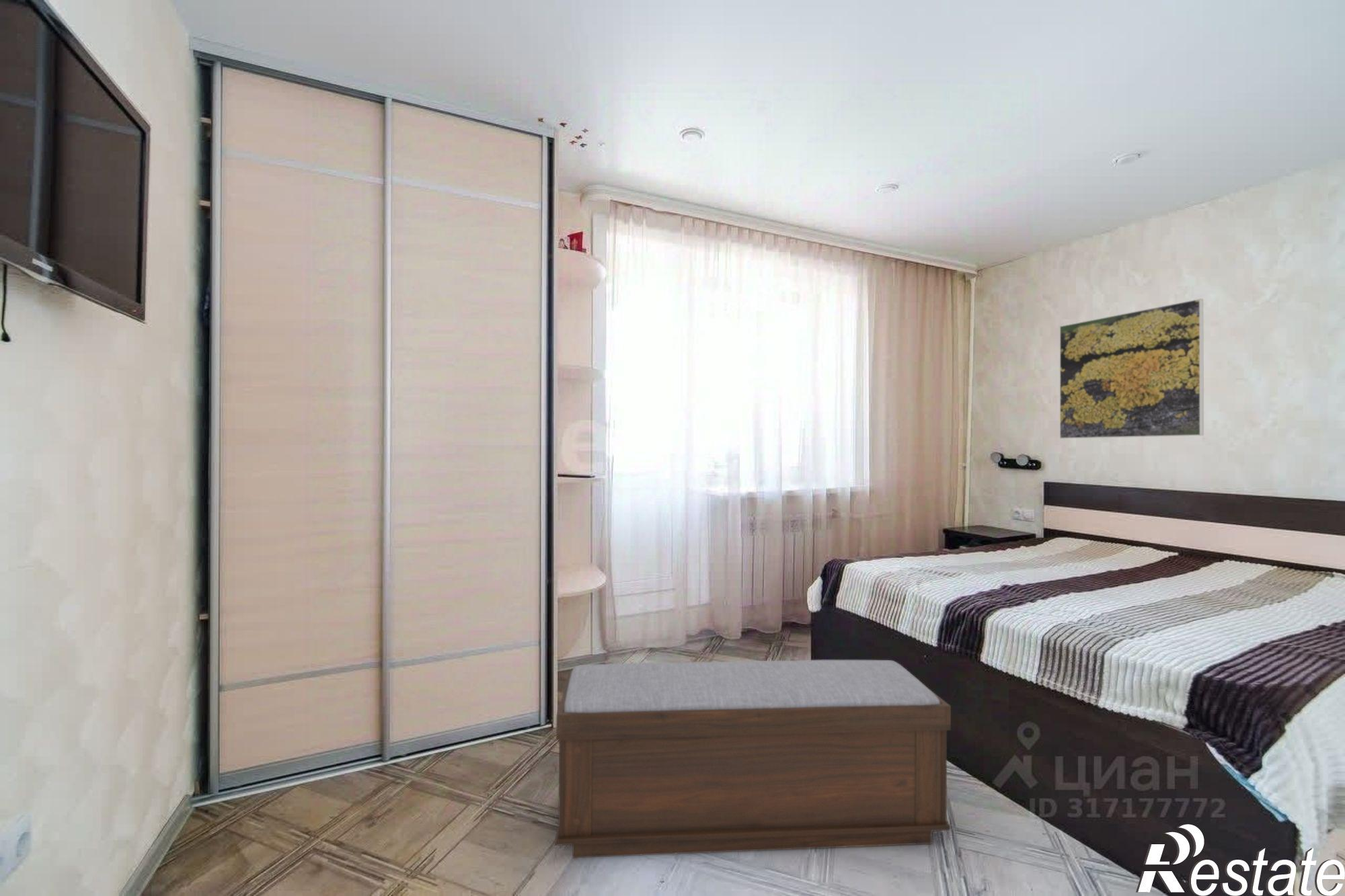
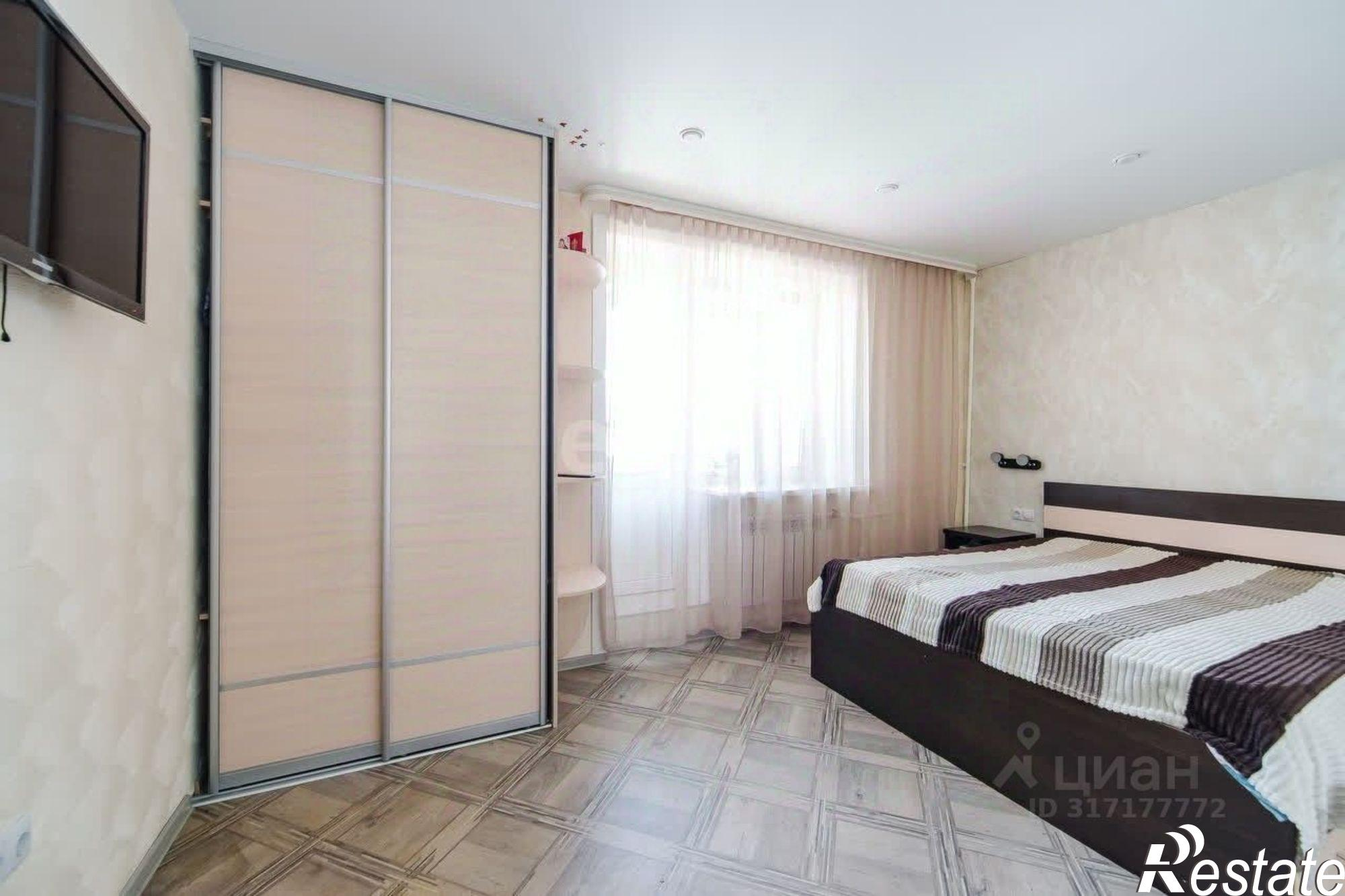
- bench (746, 745)
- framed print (1124, 375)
